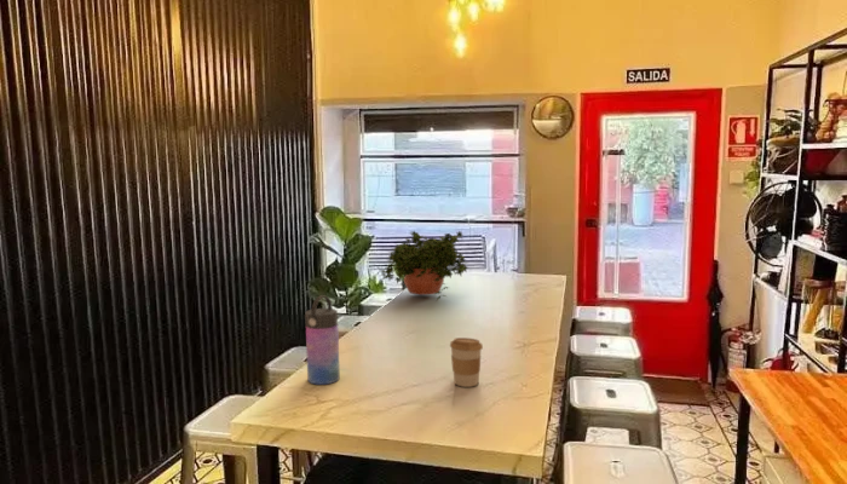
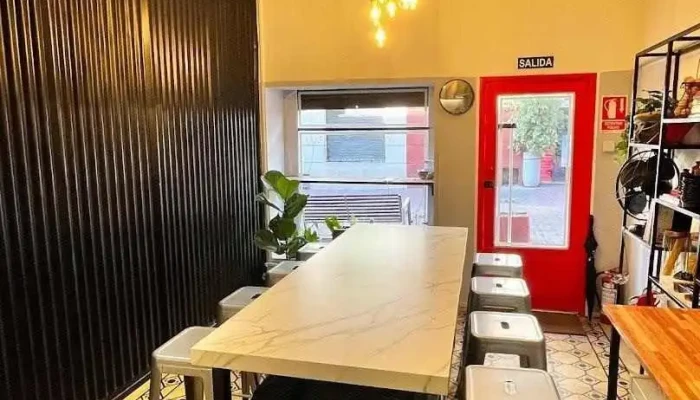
- water bottle (322, 338)
- potted plant (424, 263)
- coffee cup (466, 361)
